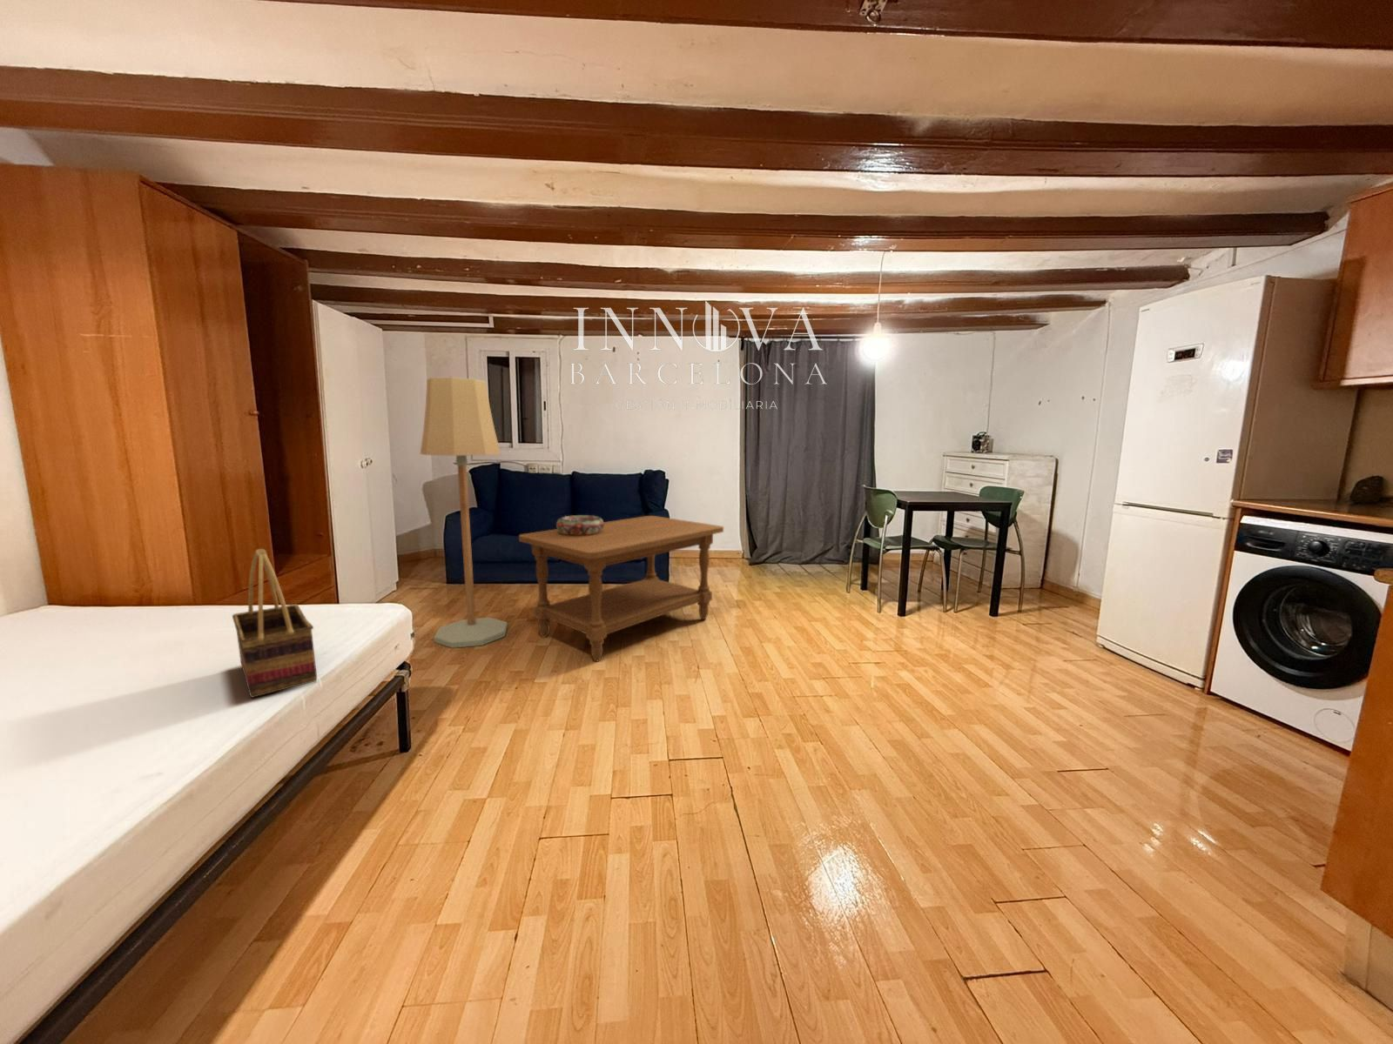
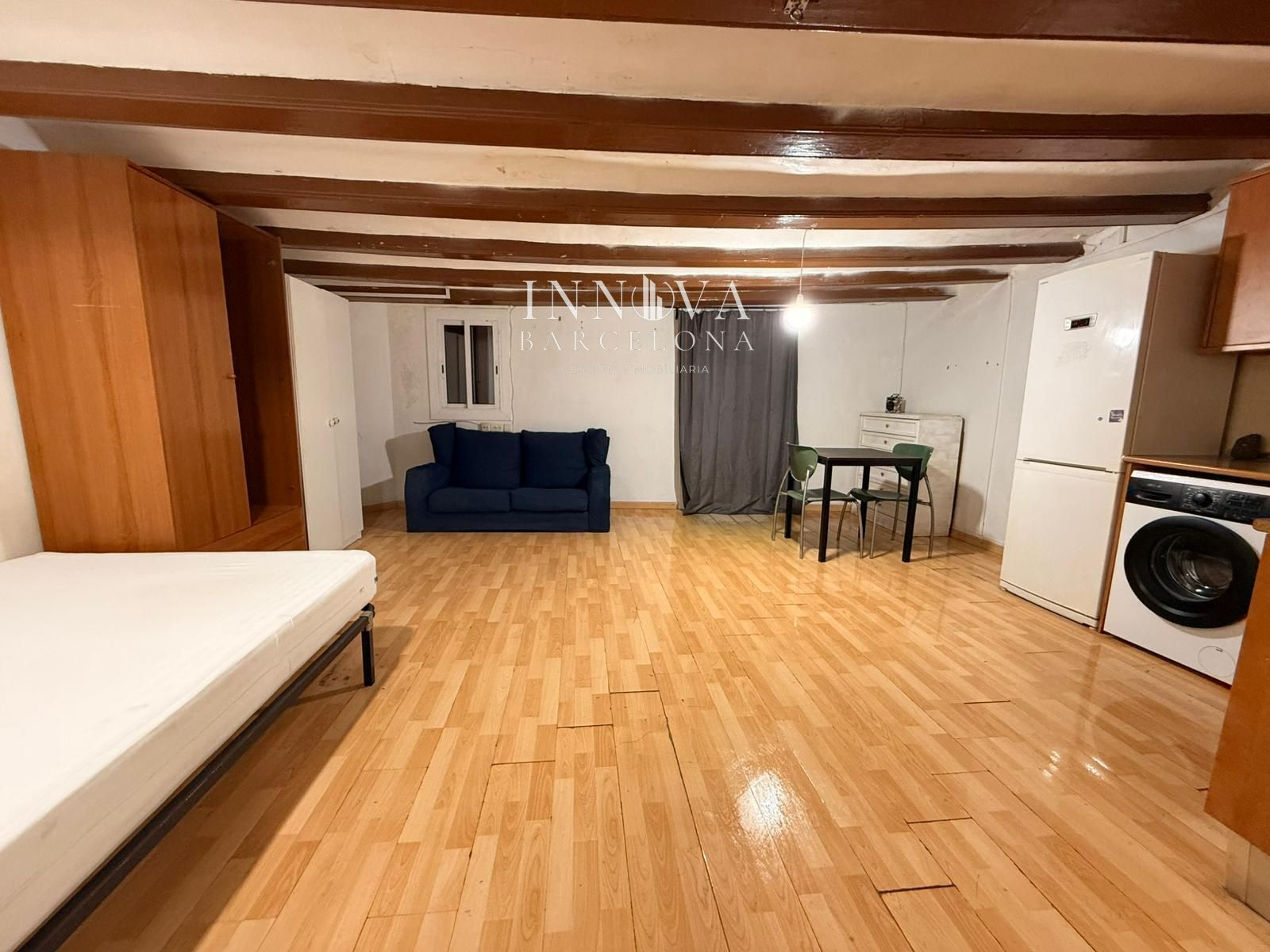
- coffee table (630, 583)
- decorative bowl (580, 524)
- floor lamp (464, 511)
- woven basket (271, 613)
